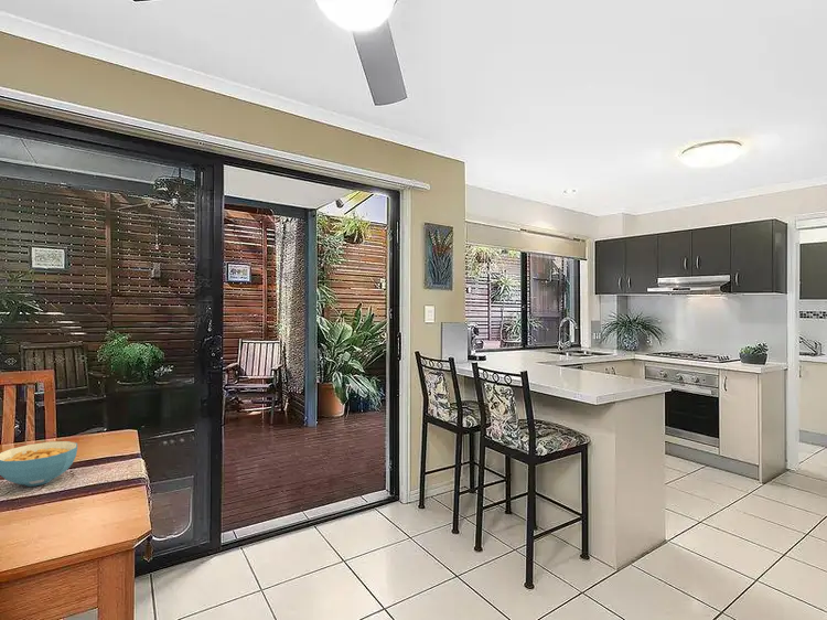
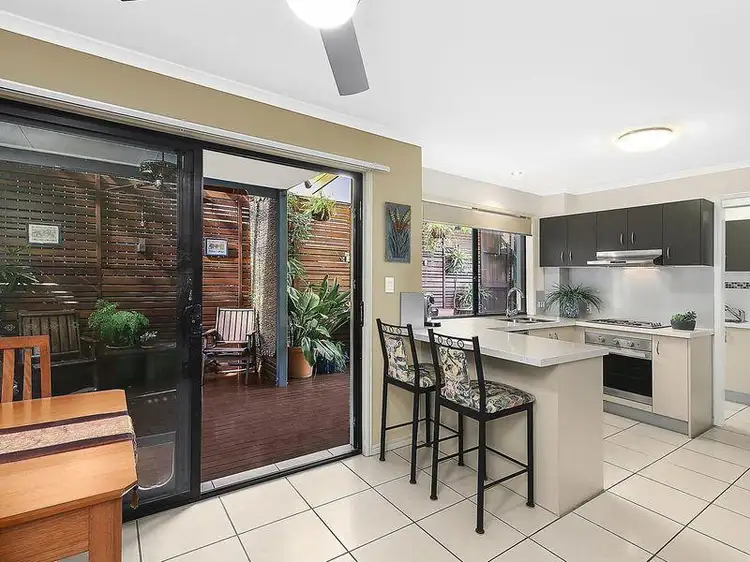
- cereal bowl (37, 466)
